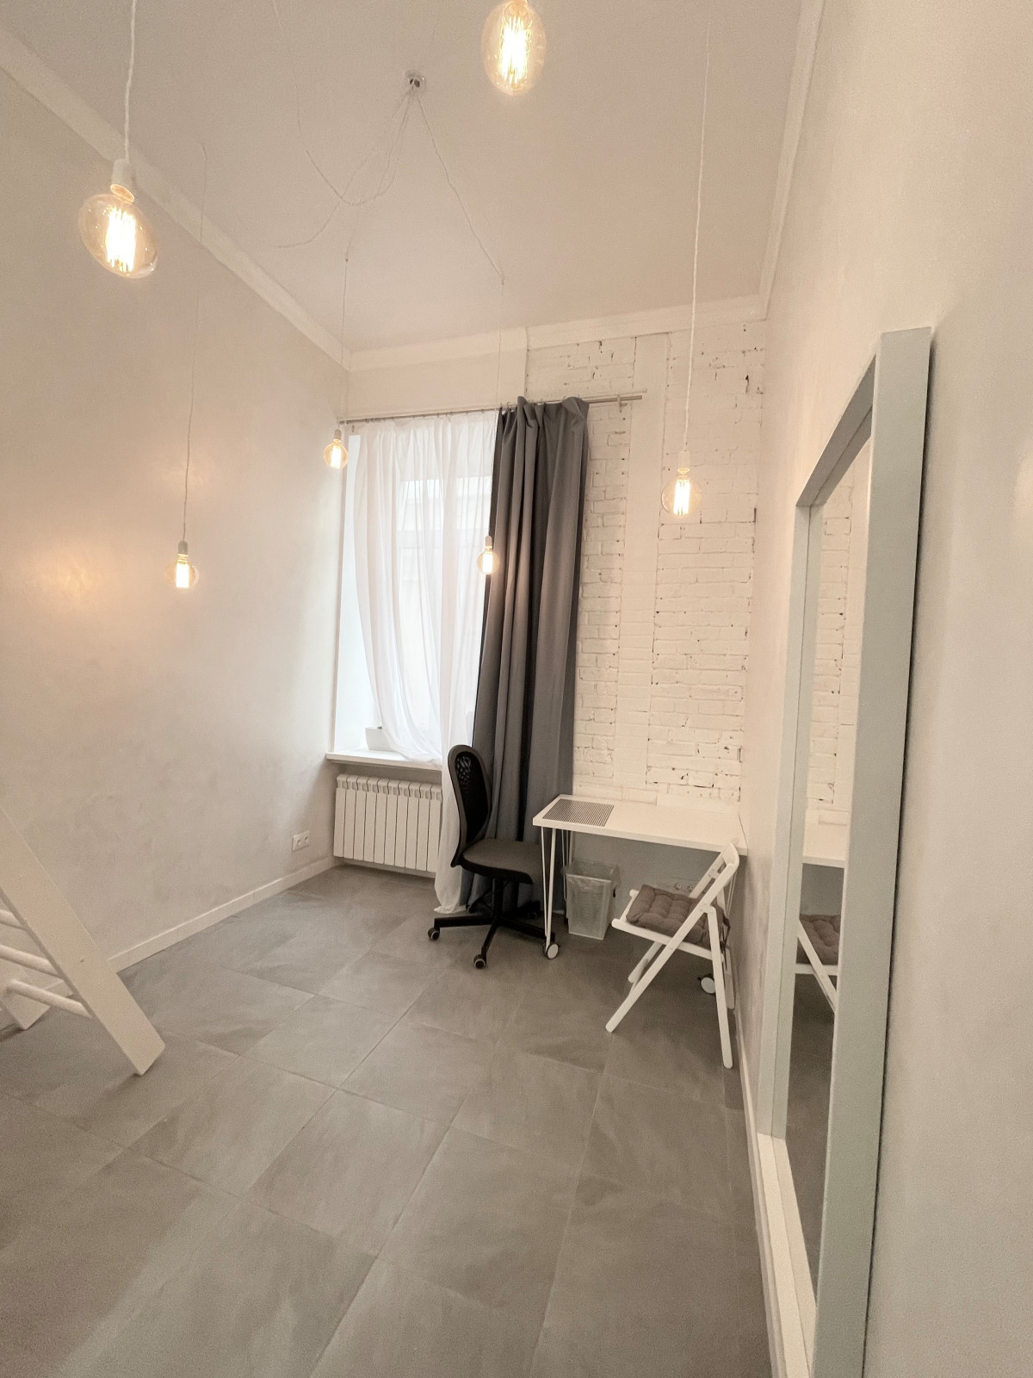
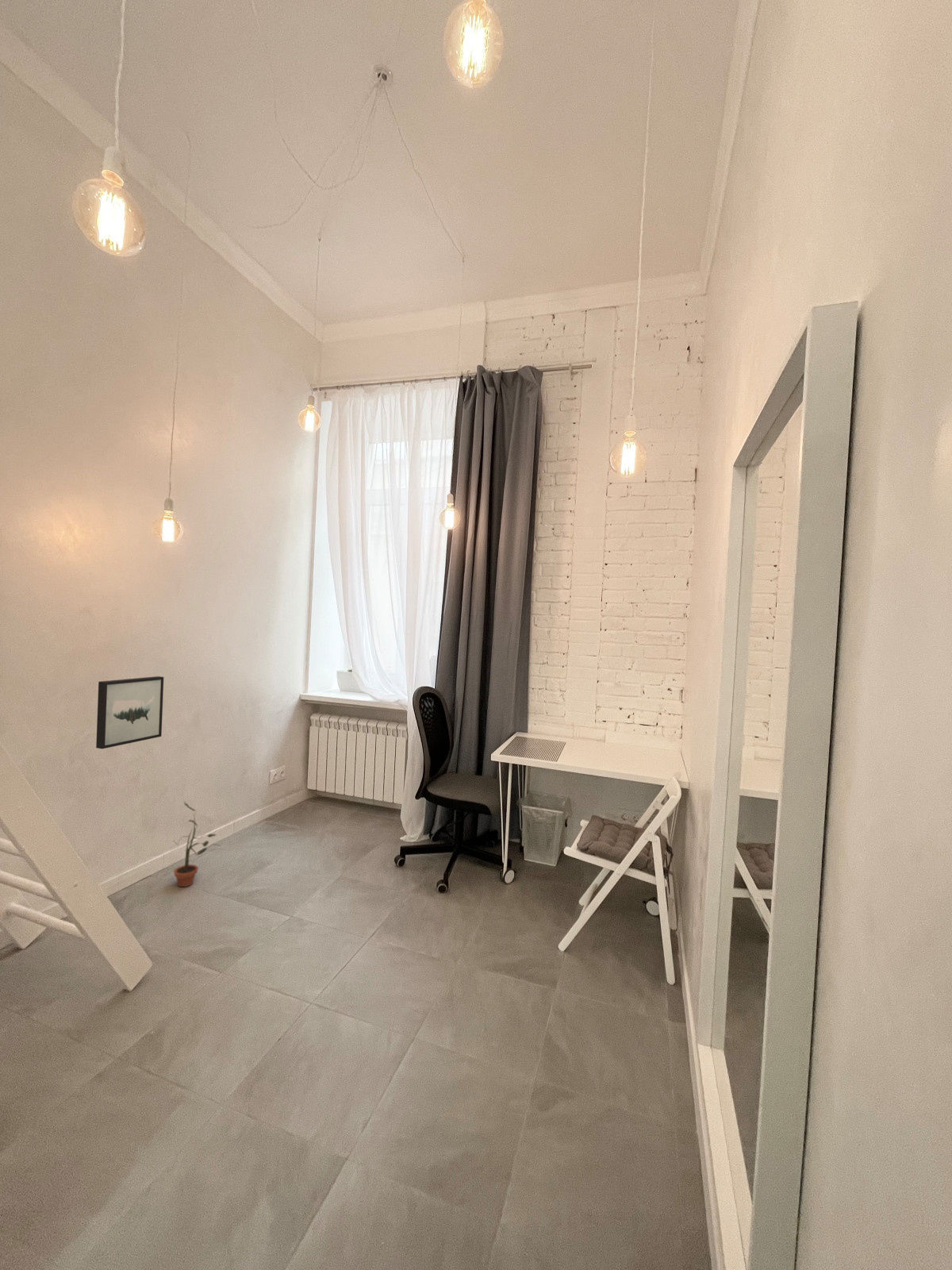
+ wall art (132, 710)
+ potted plant (187, 846)
